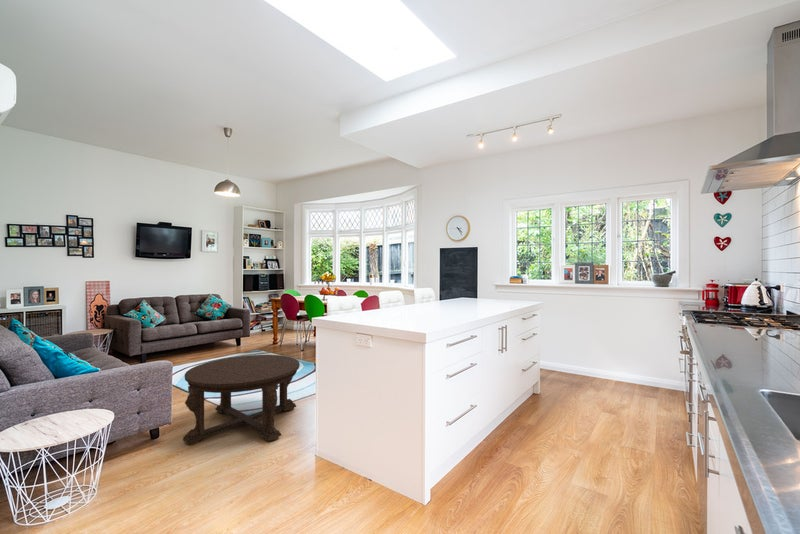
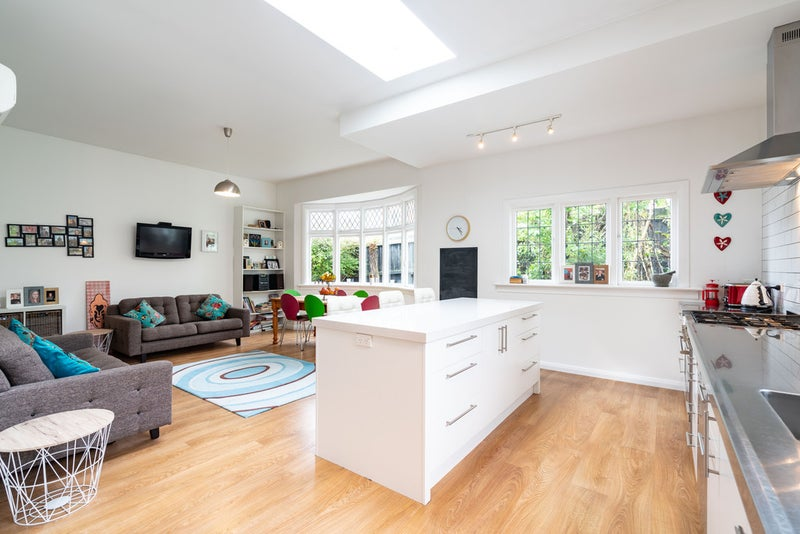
- coffee table (242, 391)
